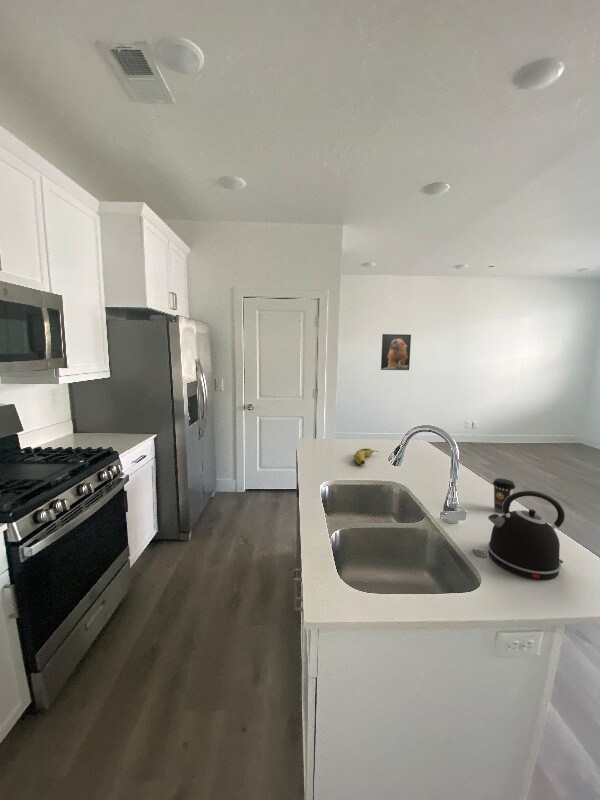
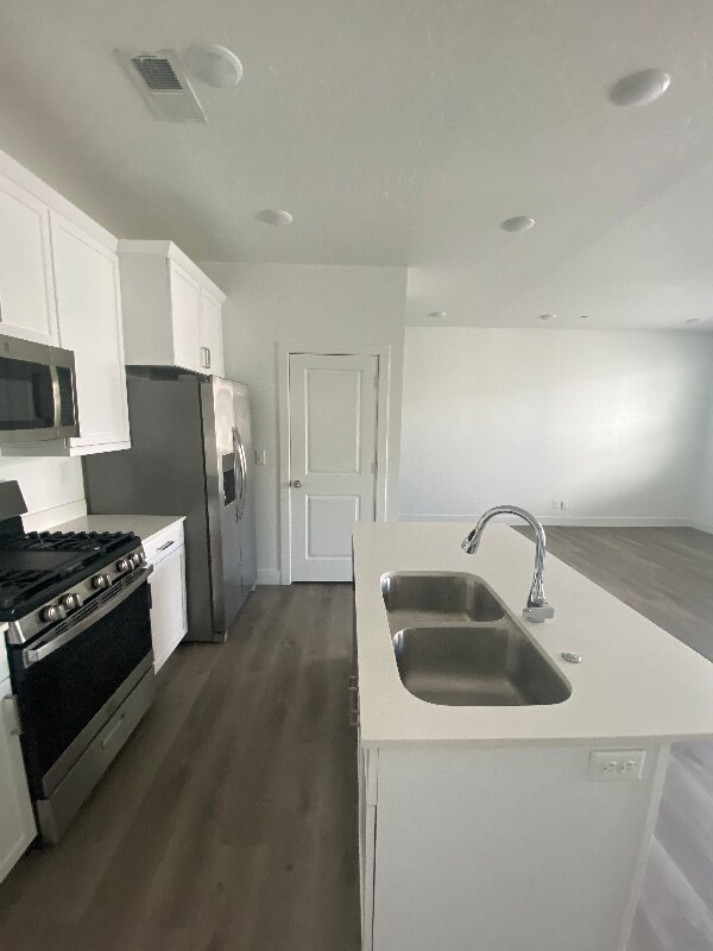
- kettle (526, 526)
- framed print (395, 352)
- coffee cup (502, 495)
- fruit (367, 455)
